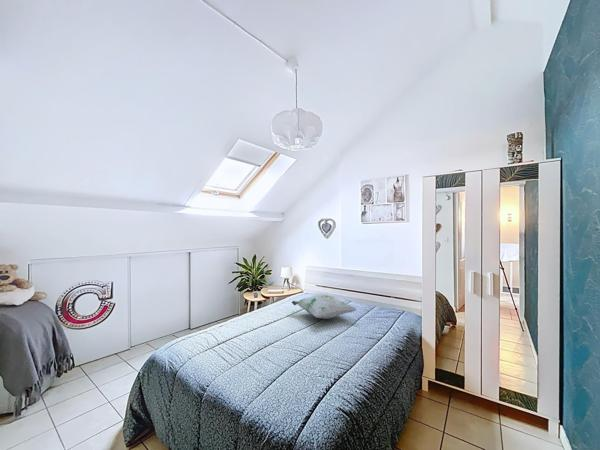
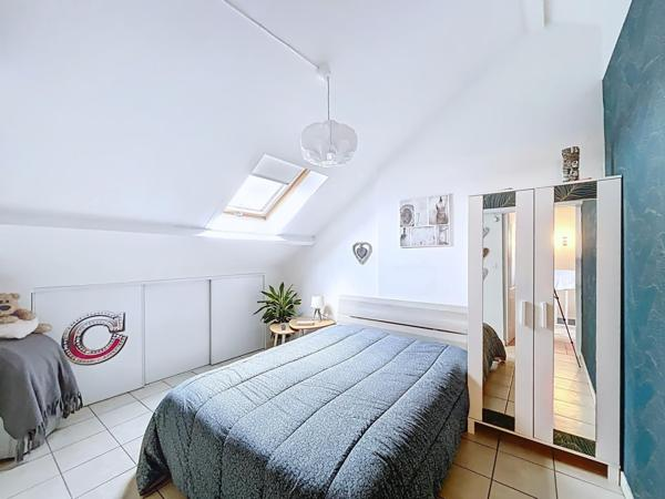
- decorative pillow (322, 305)
